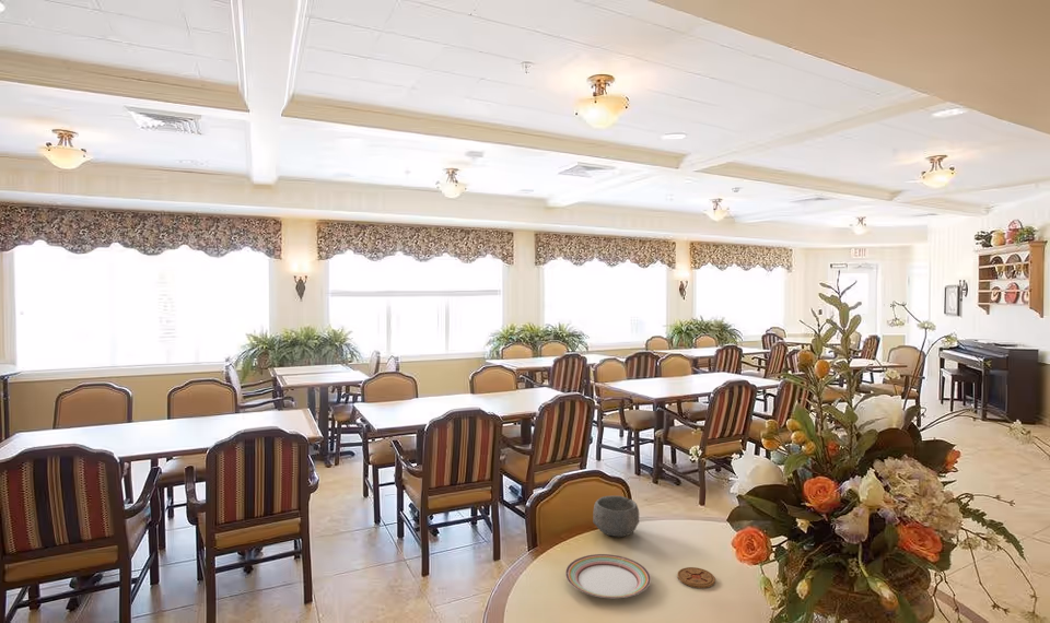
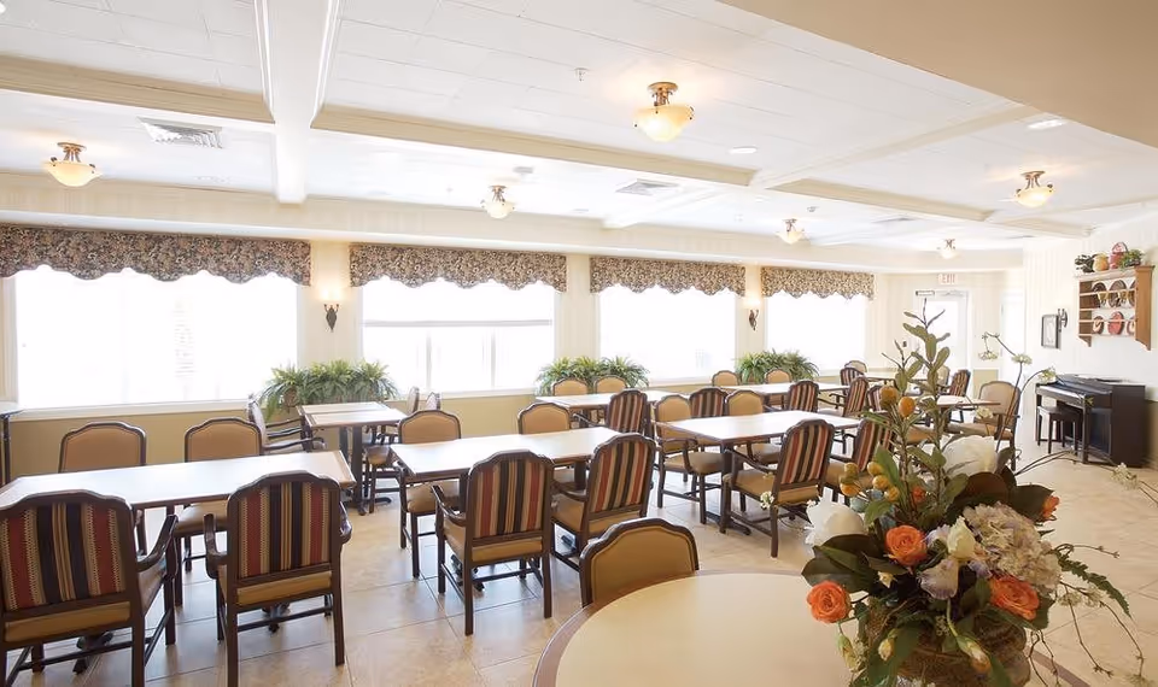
- plate (607, 577)
- coaster (696, 577)
- bowl (616, 517)
